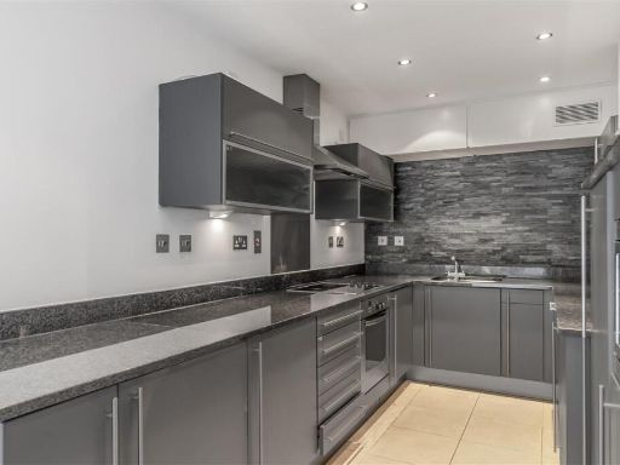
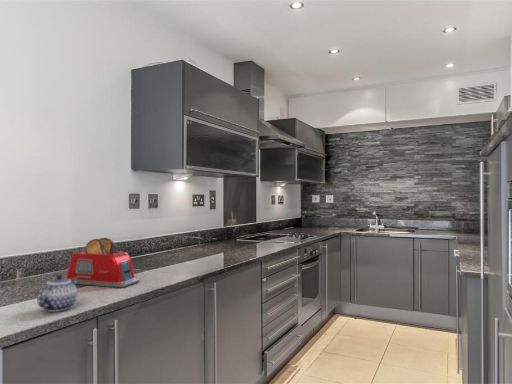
+ teapot (58, 292)
+ toaster (100, 260)
